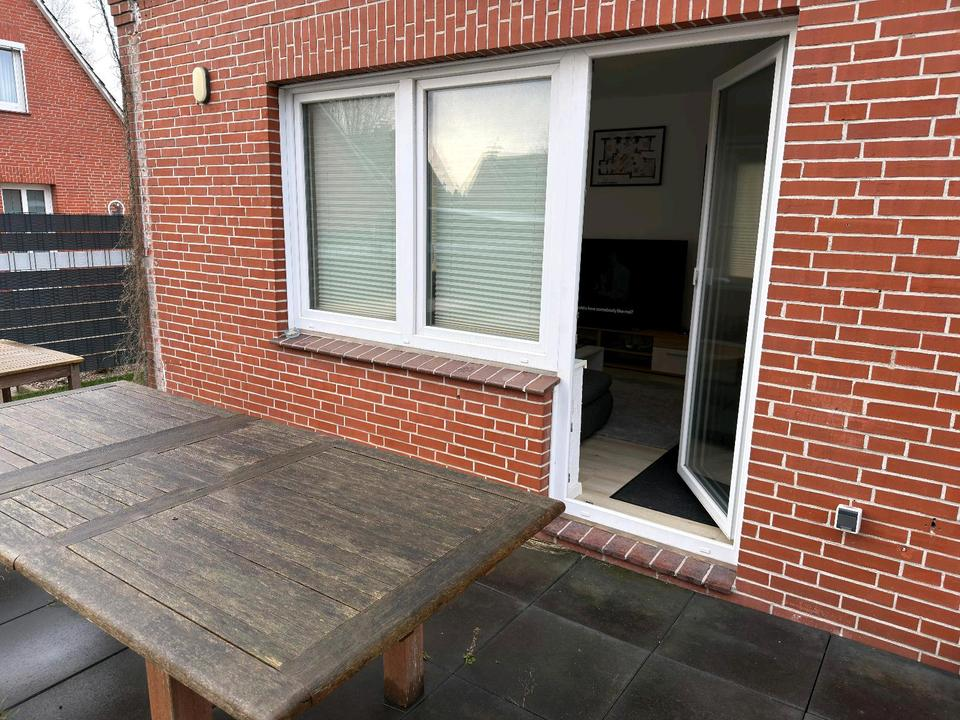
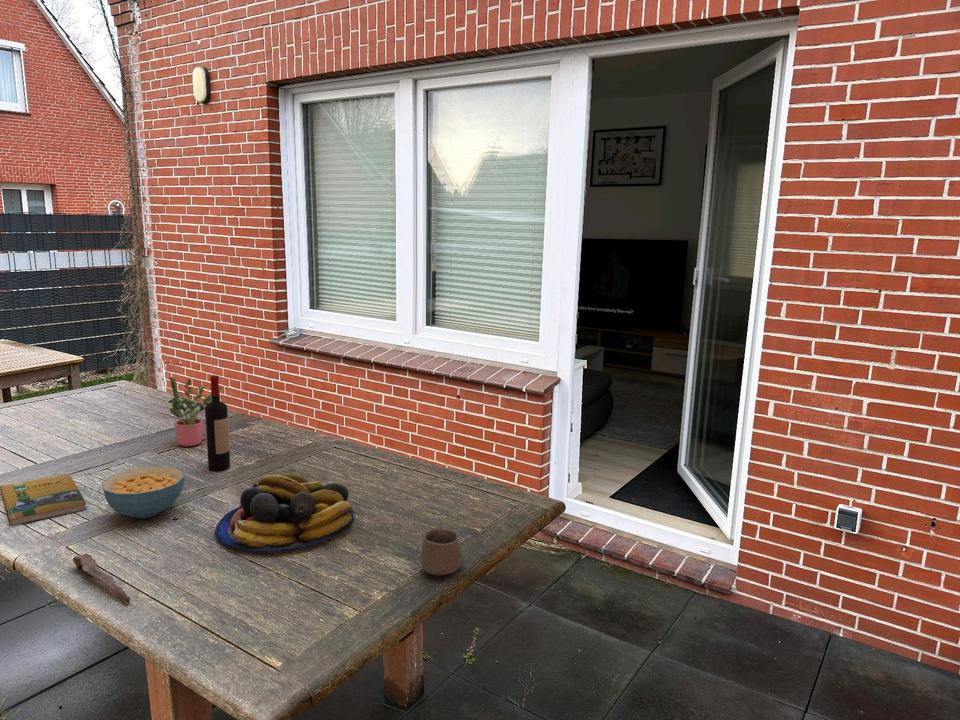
+ fruit bowl (285, 500)
+ potted plant (191, 406)
+ cereal bowl (145, 496)
+ spoon (99, 577)
+ cup (440, 552)
+ booklet (41, 497)
+ wine bottle (216, 422)
